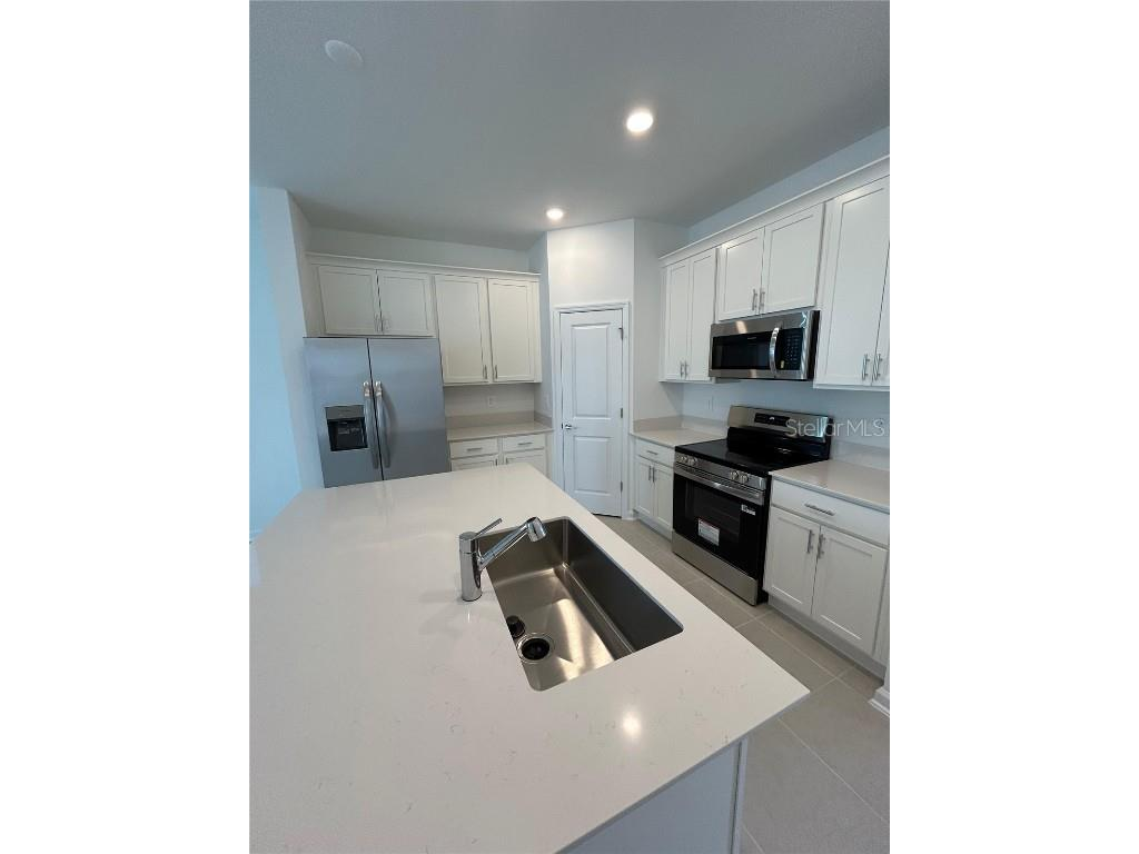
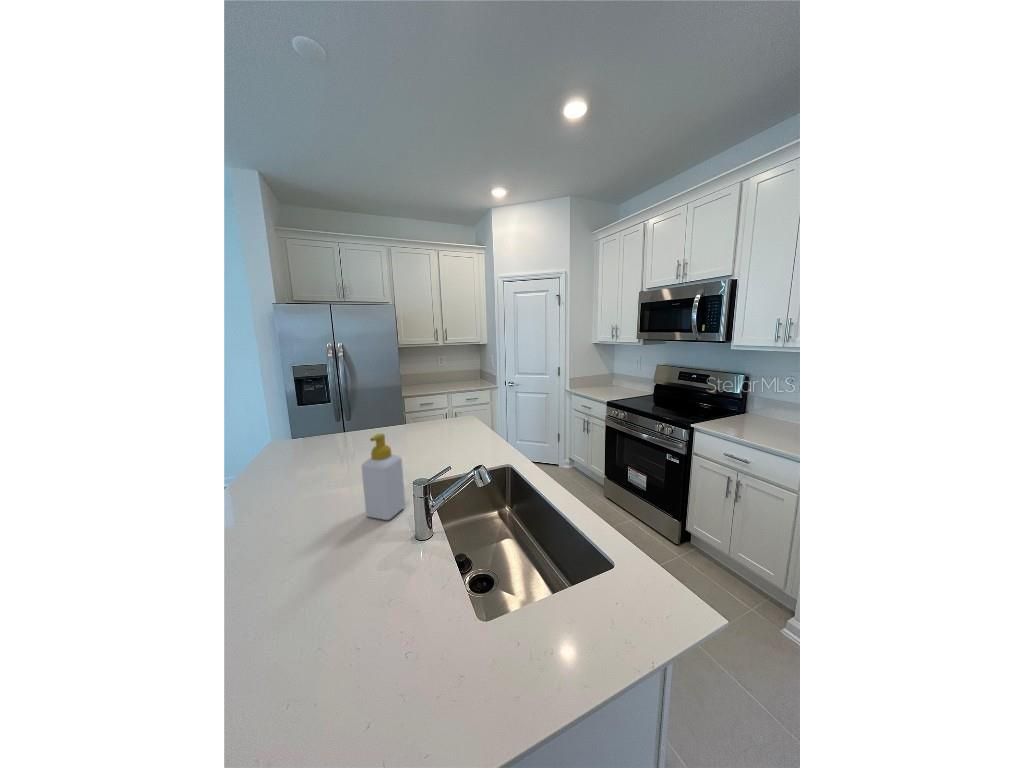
+ soap bottle (383, 474)
